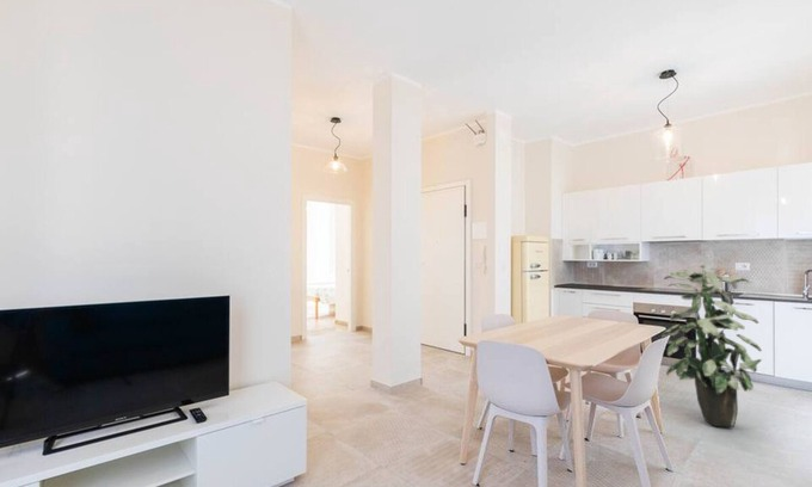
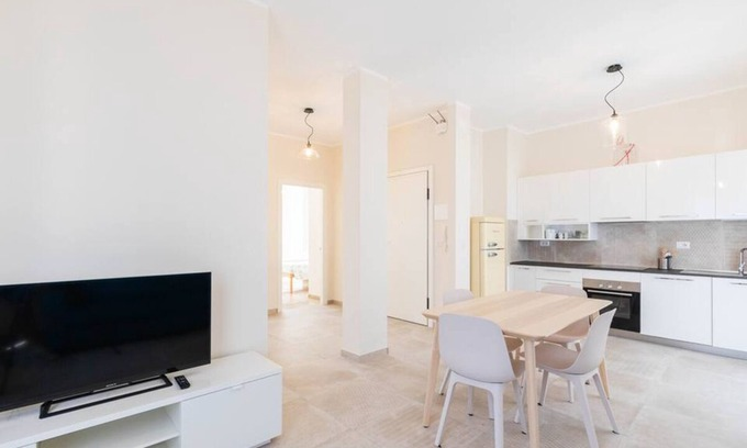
- indoor plant (708, 343)
